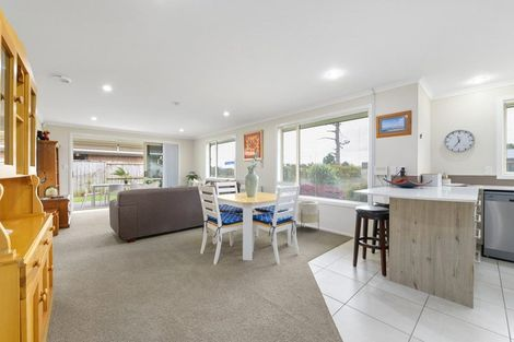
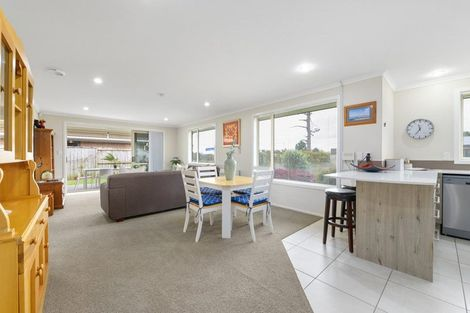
- planter (307, 215)
